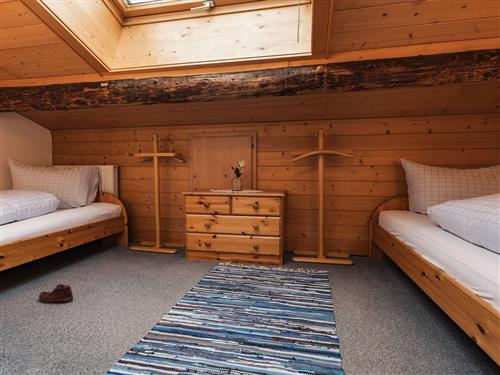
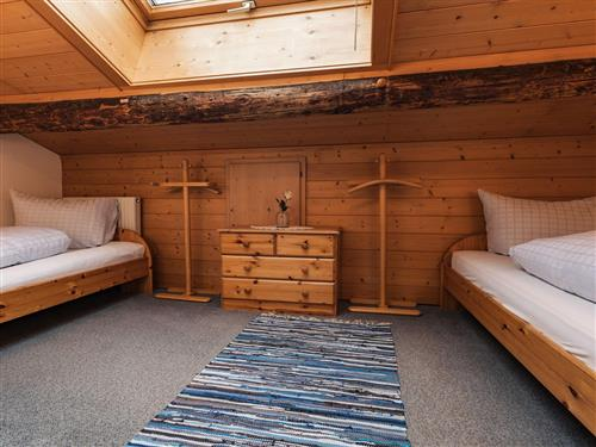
- shoe (55, 292)
